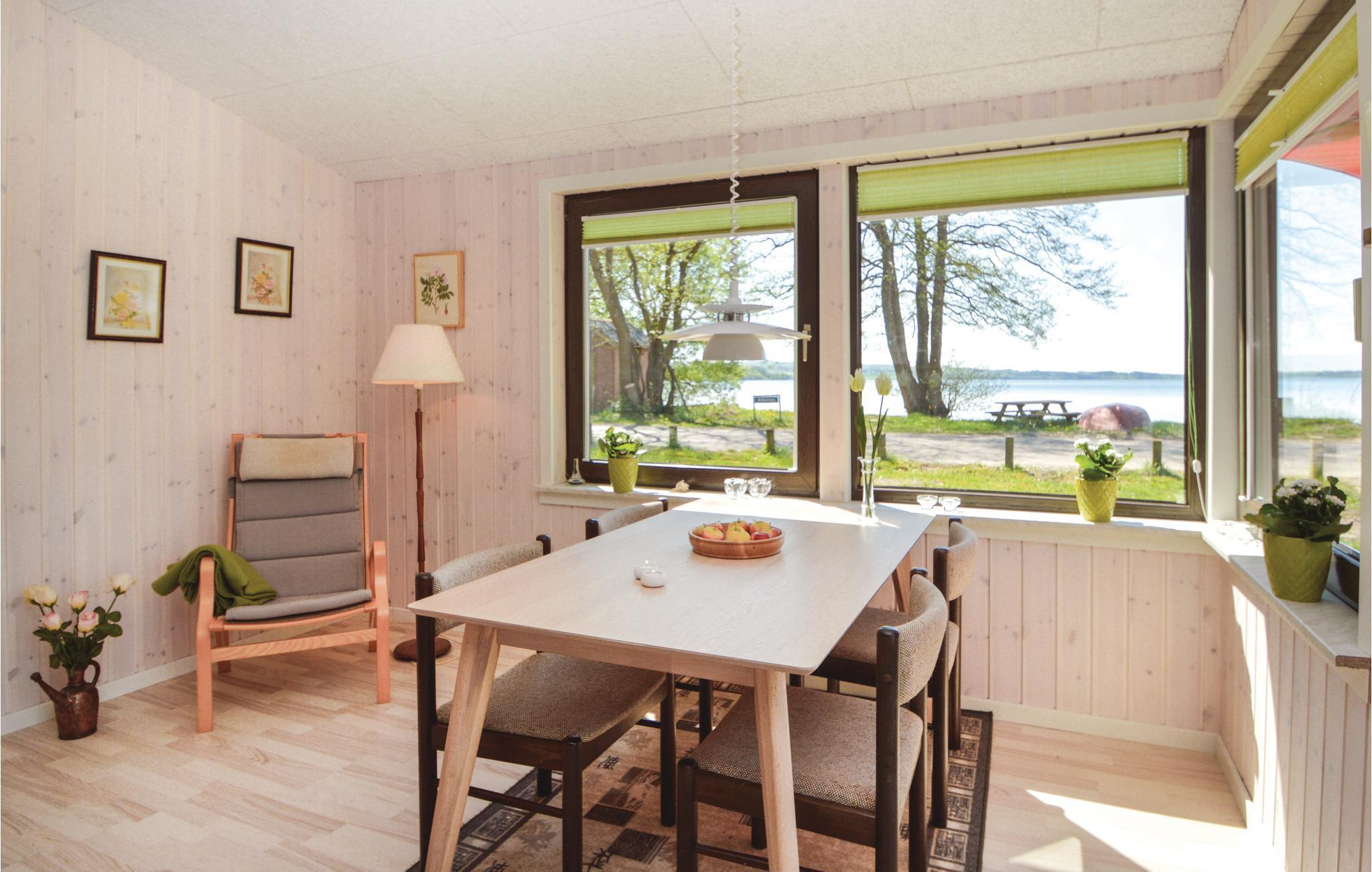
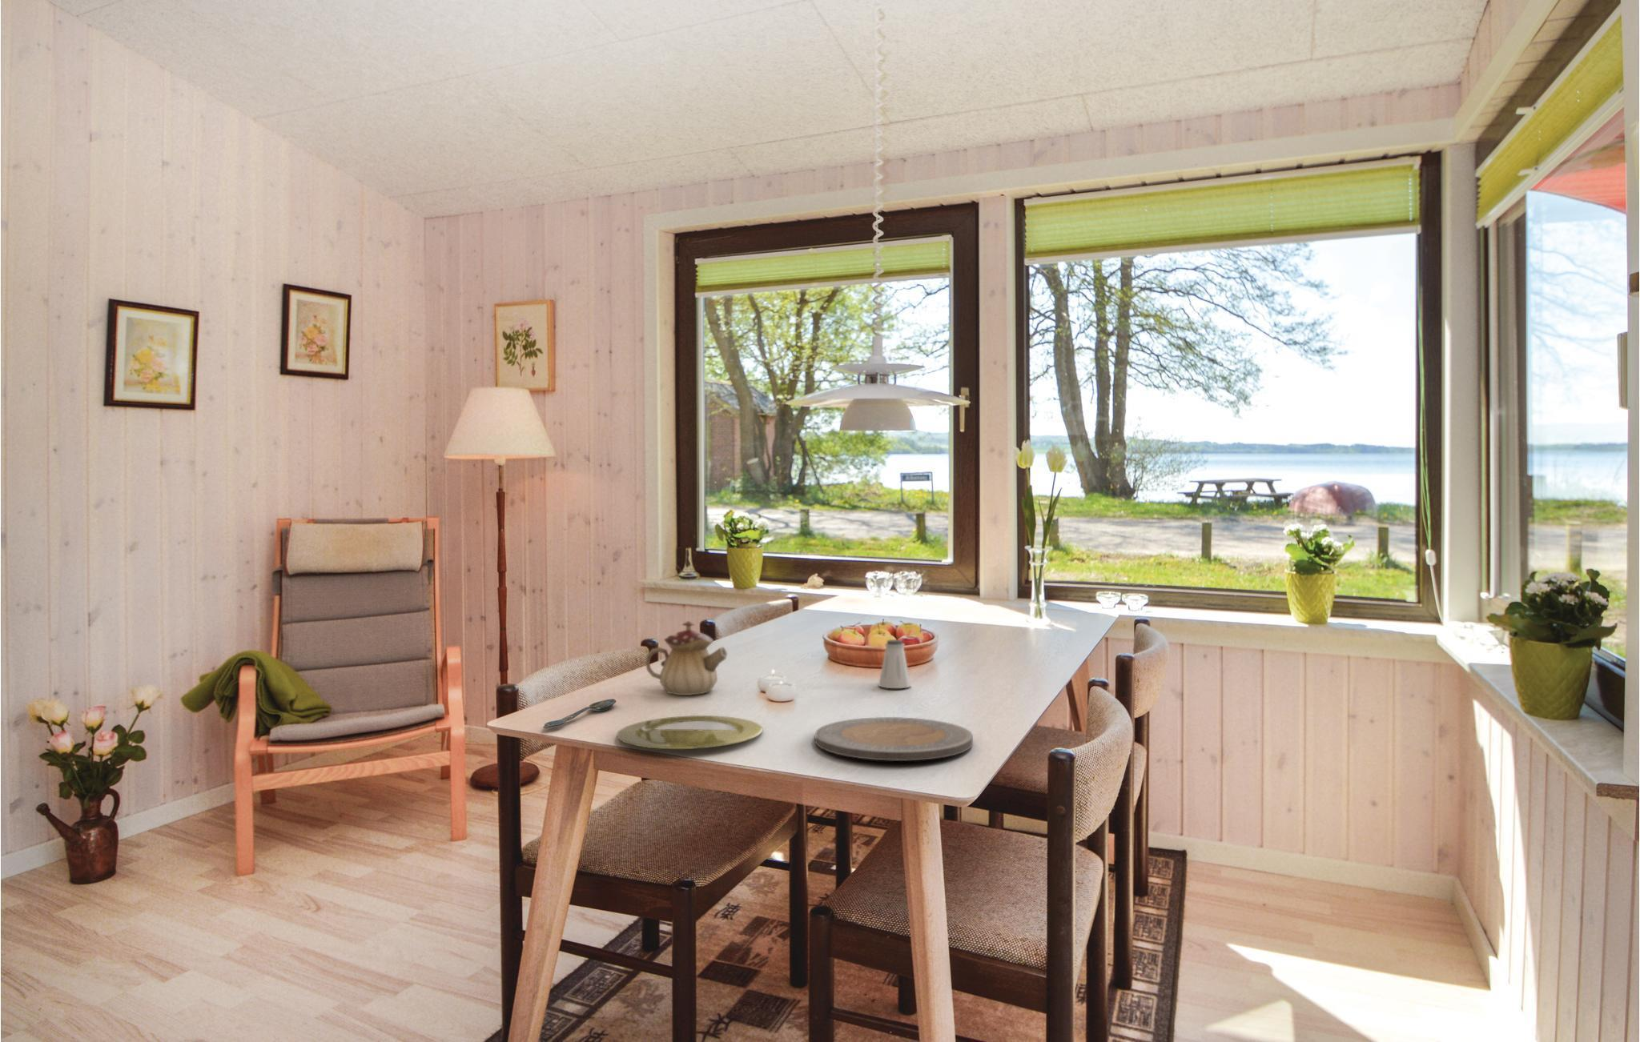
+ saltshaker (894, 663)
+ teapot (685, 656)
+ plate (690, 731)
+ spoon (581, 712)
+ plate (893, 737)
